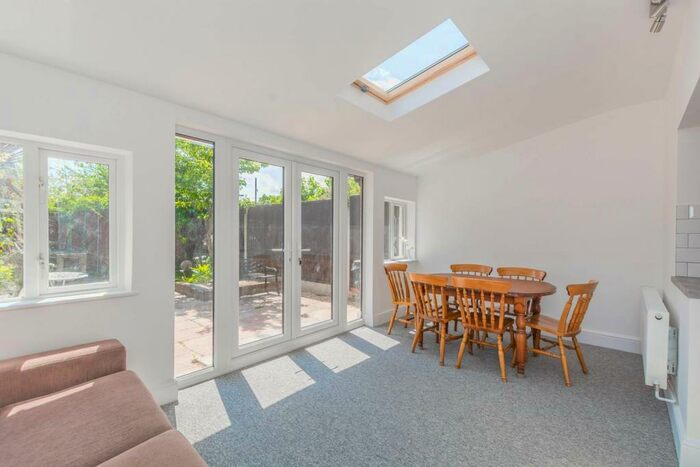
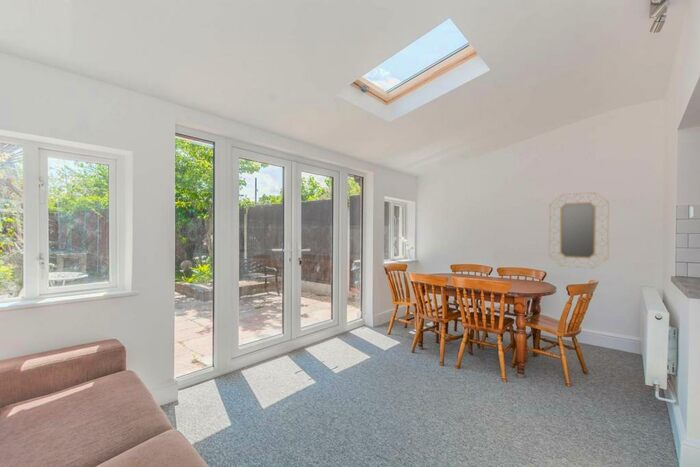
+ home mirror (577, 230)
